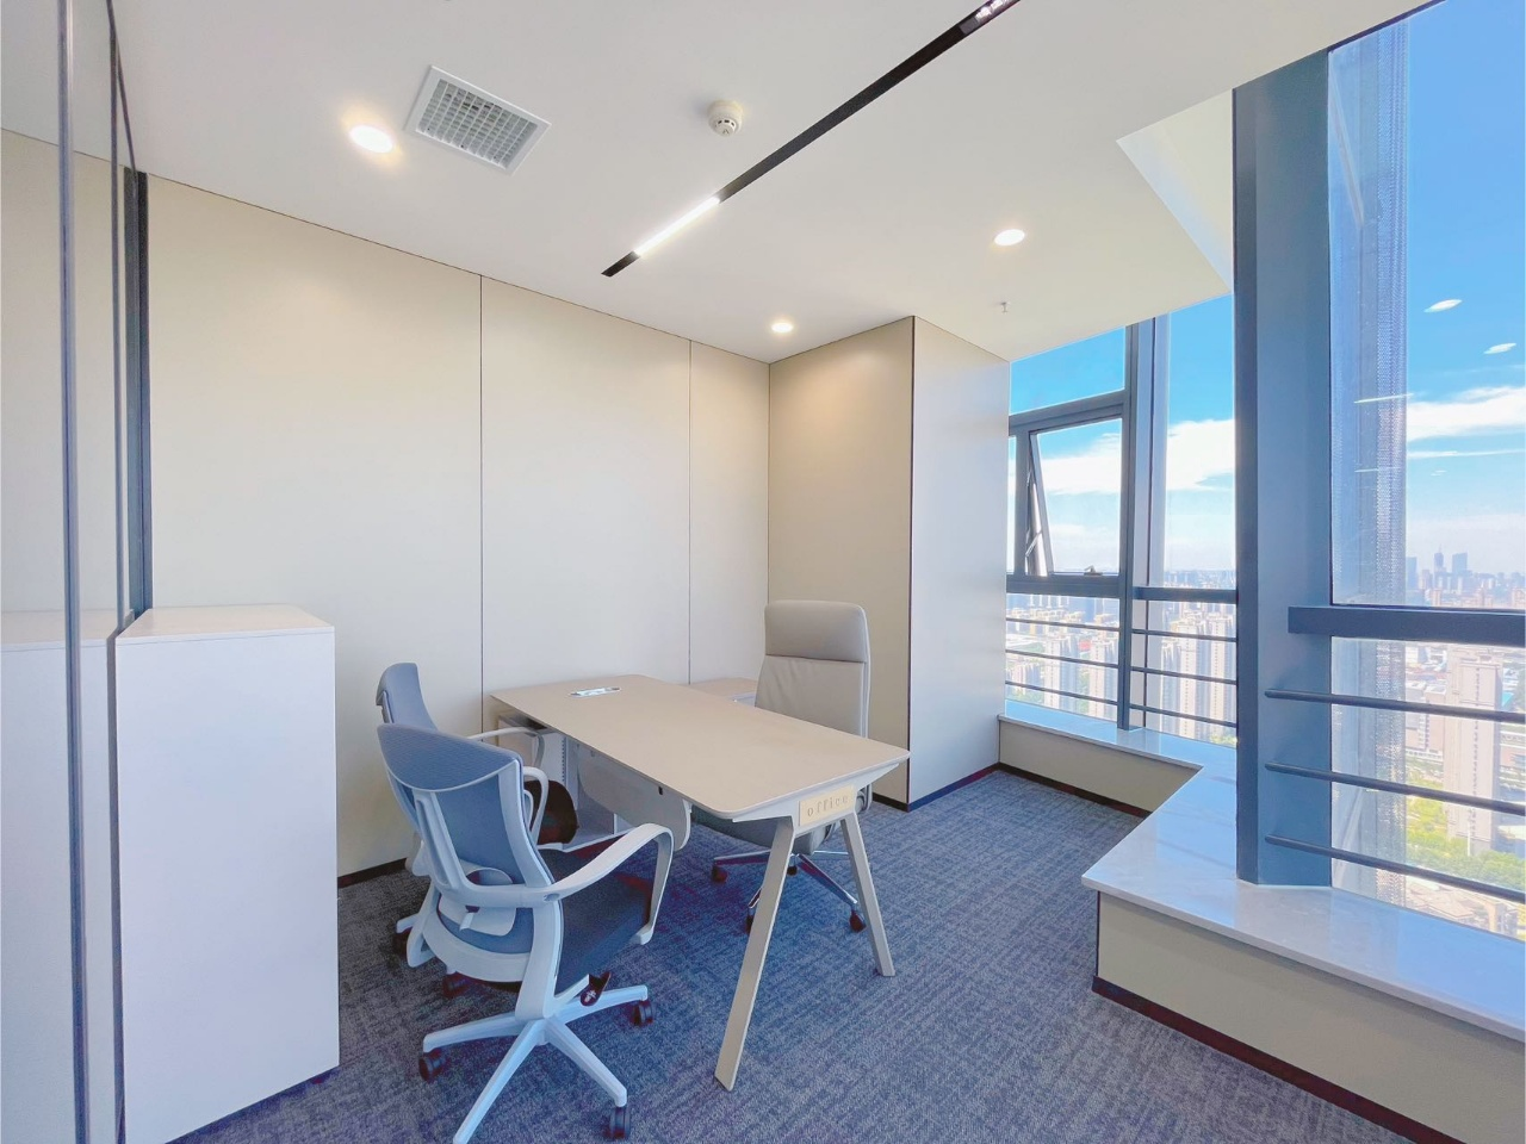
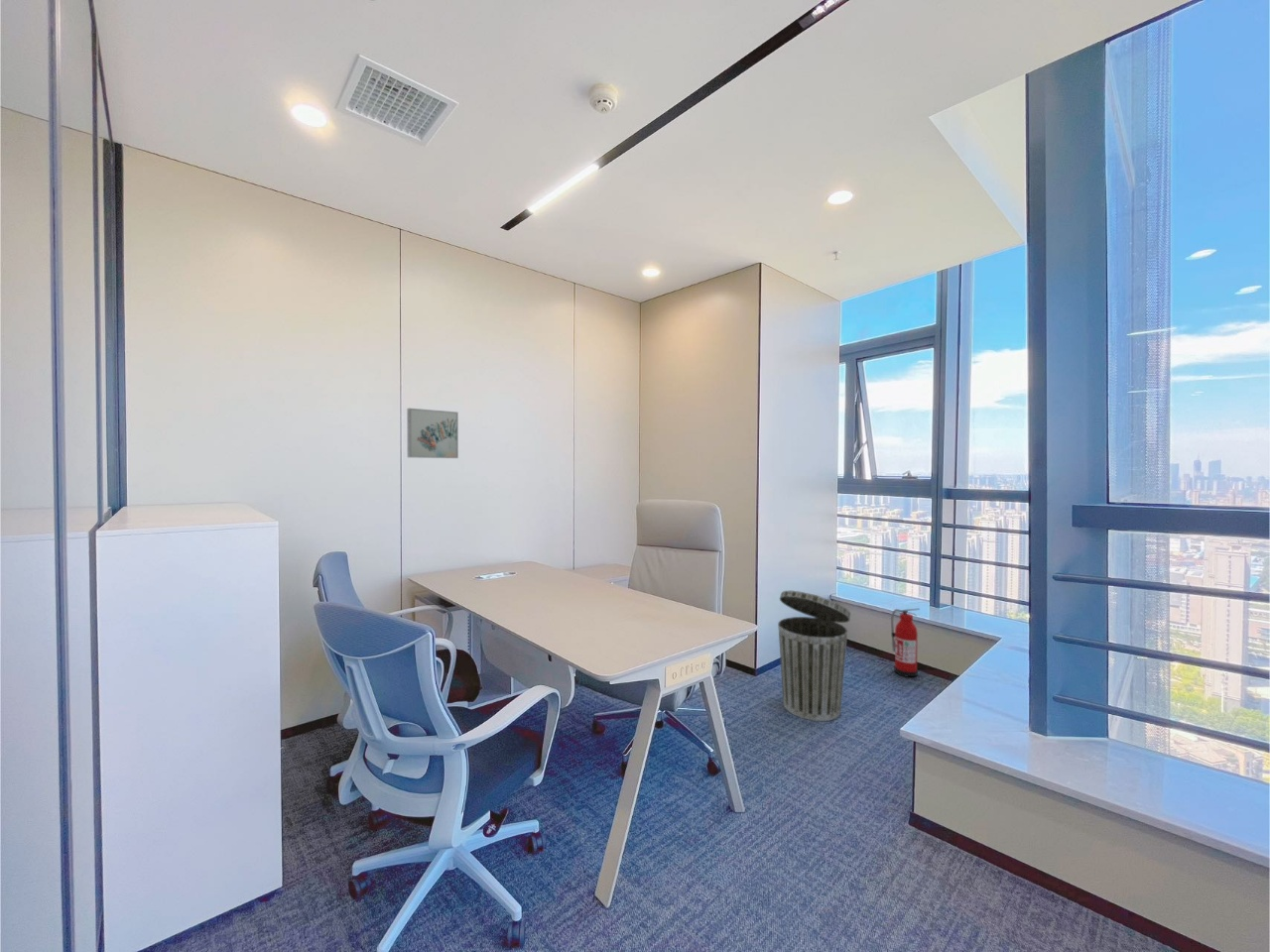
+ wall art (433, 433)
+ trash can (812, 647)
+ fire extinguisher (905, 639)
